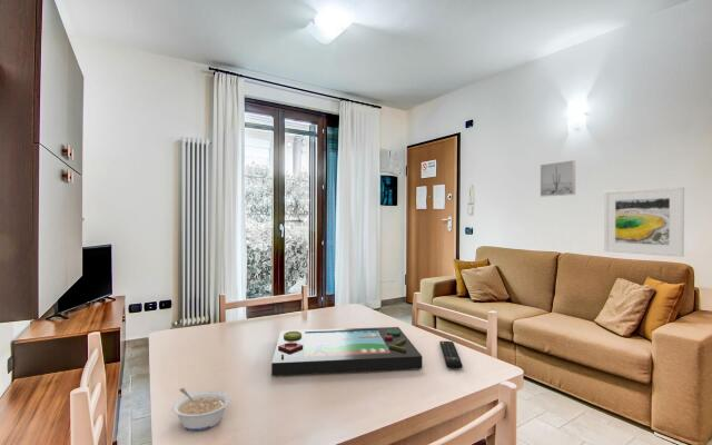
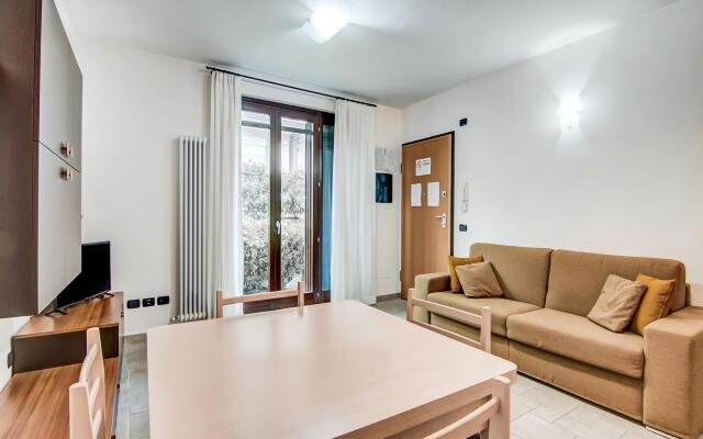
- legume (199, 409)
- remote control (449, 353)
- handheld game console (344, 345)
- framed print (641, 221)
- wall art (556, 179)
